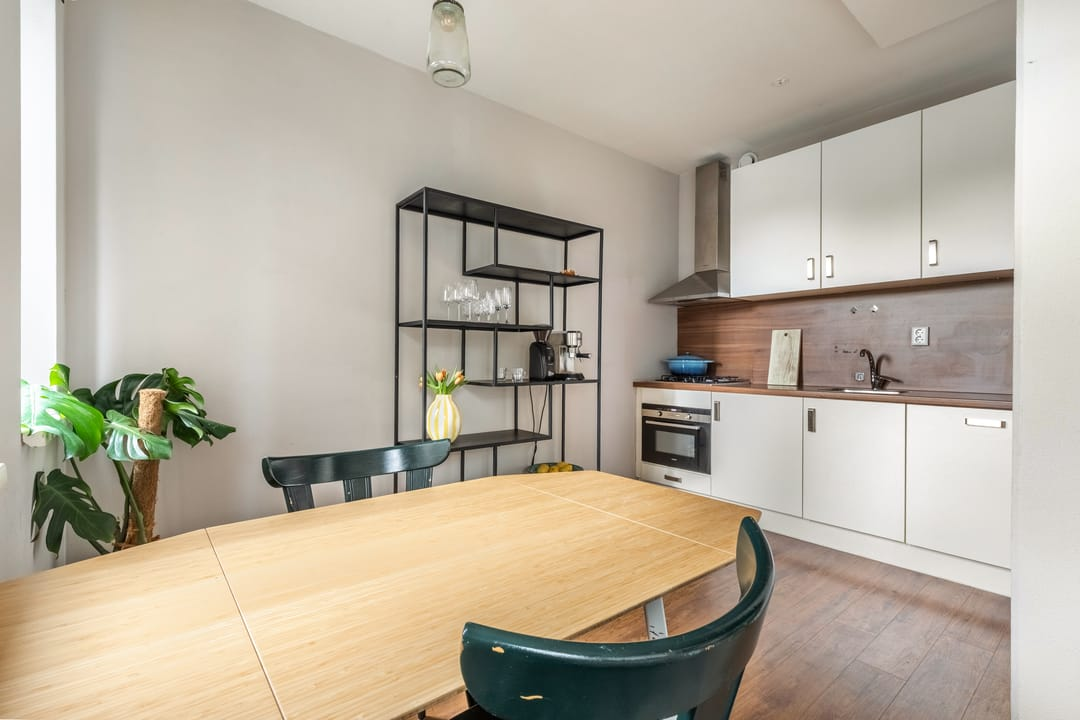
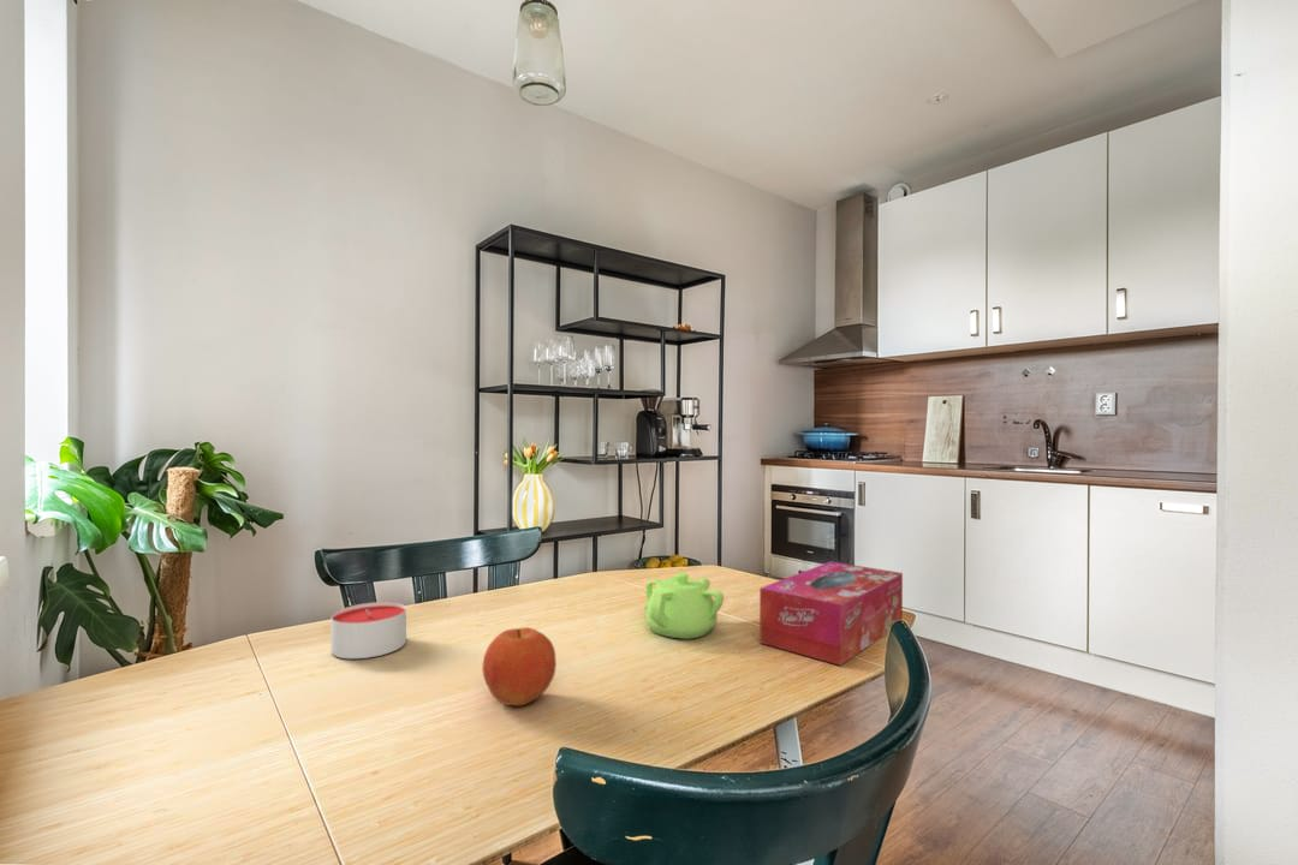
+ candle (369, 627)
+ fruit (519, 664)
+ teapot (684, 601)
+ tissue box (834, 606)
